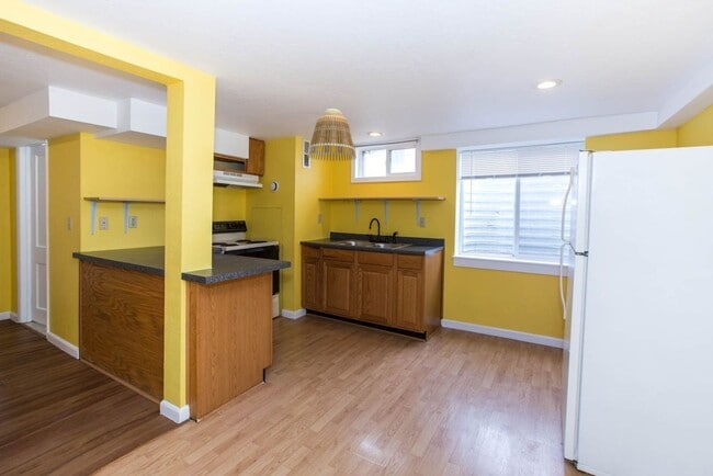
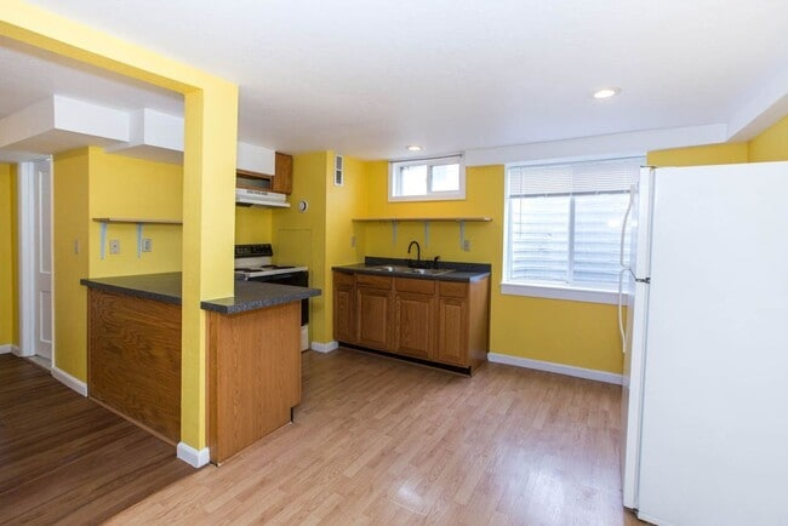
- lamp shade (331, 134)
